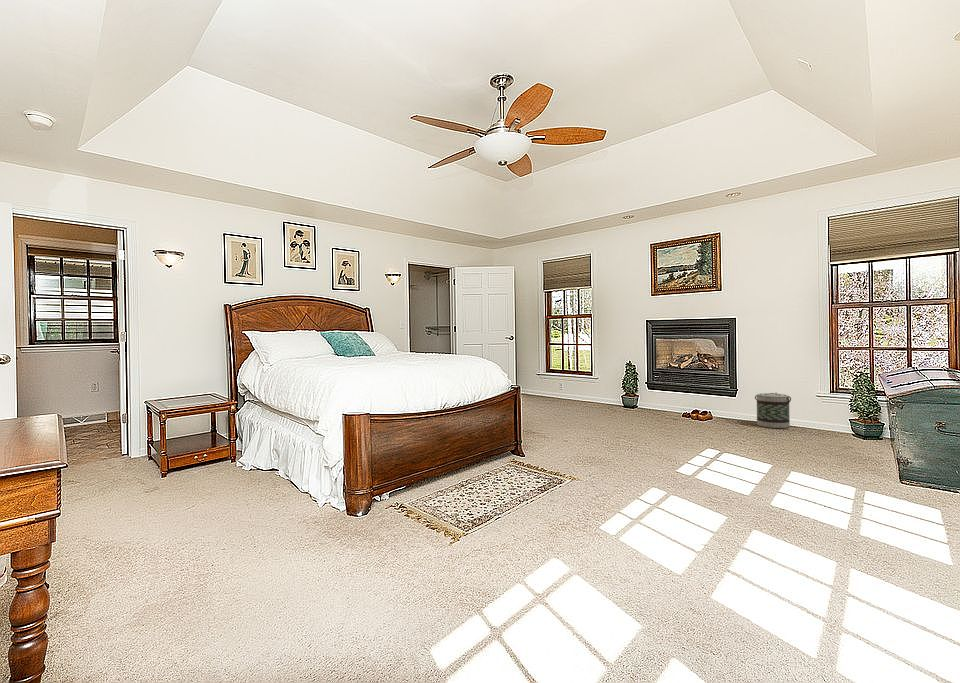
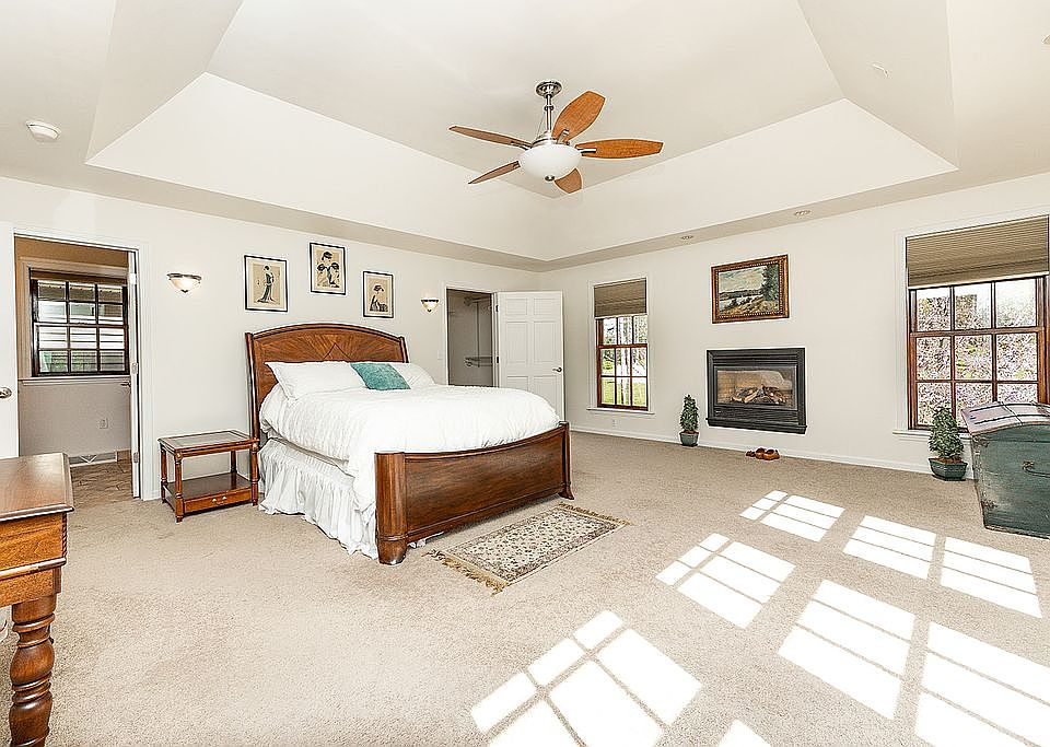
- basket (773, 409)
